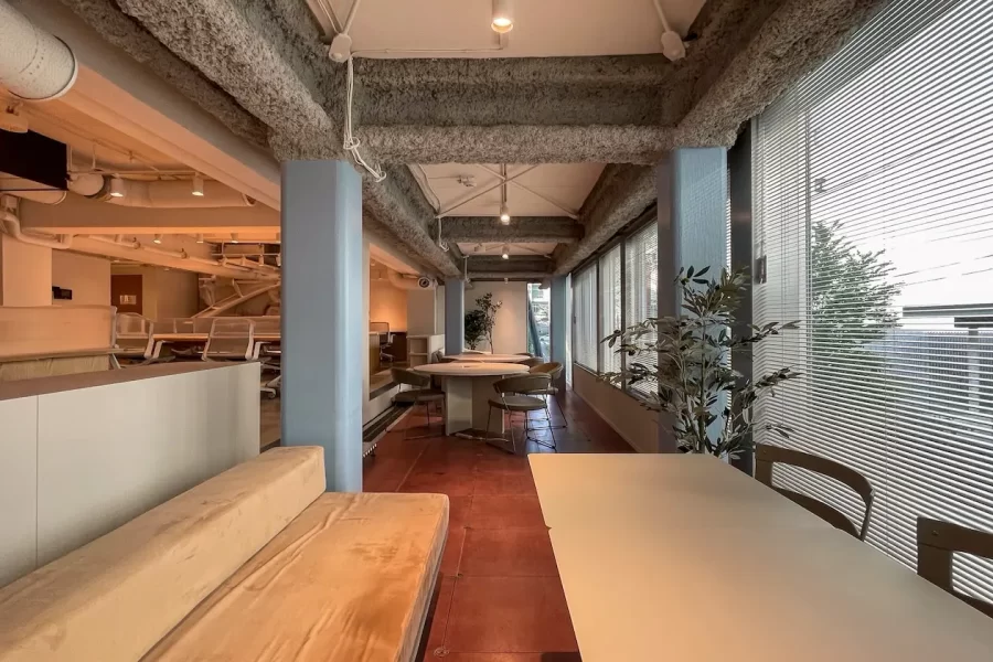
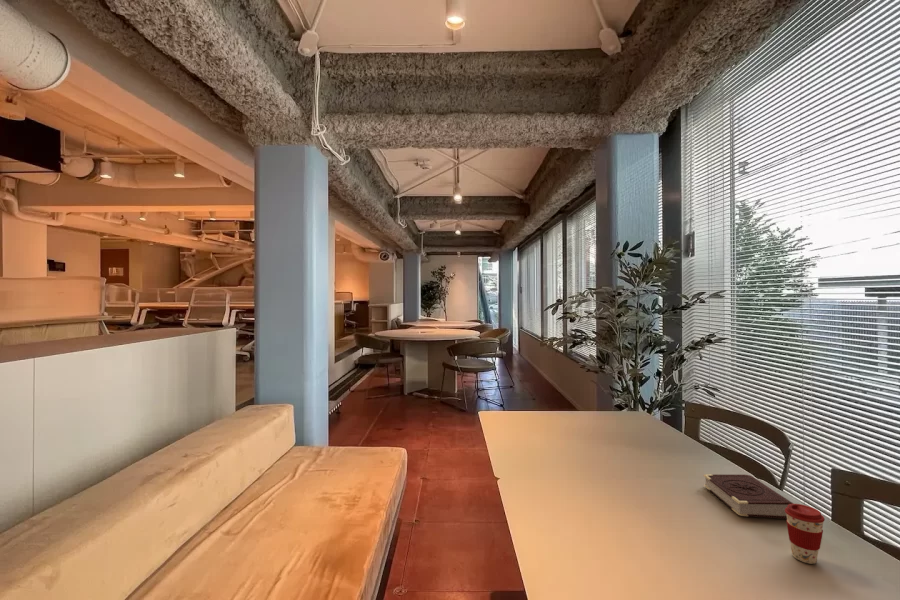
+ book (747, 494)
+ coffee cup (804, 533)
